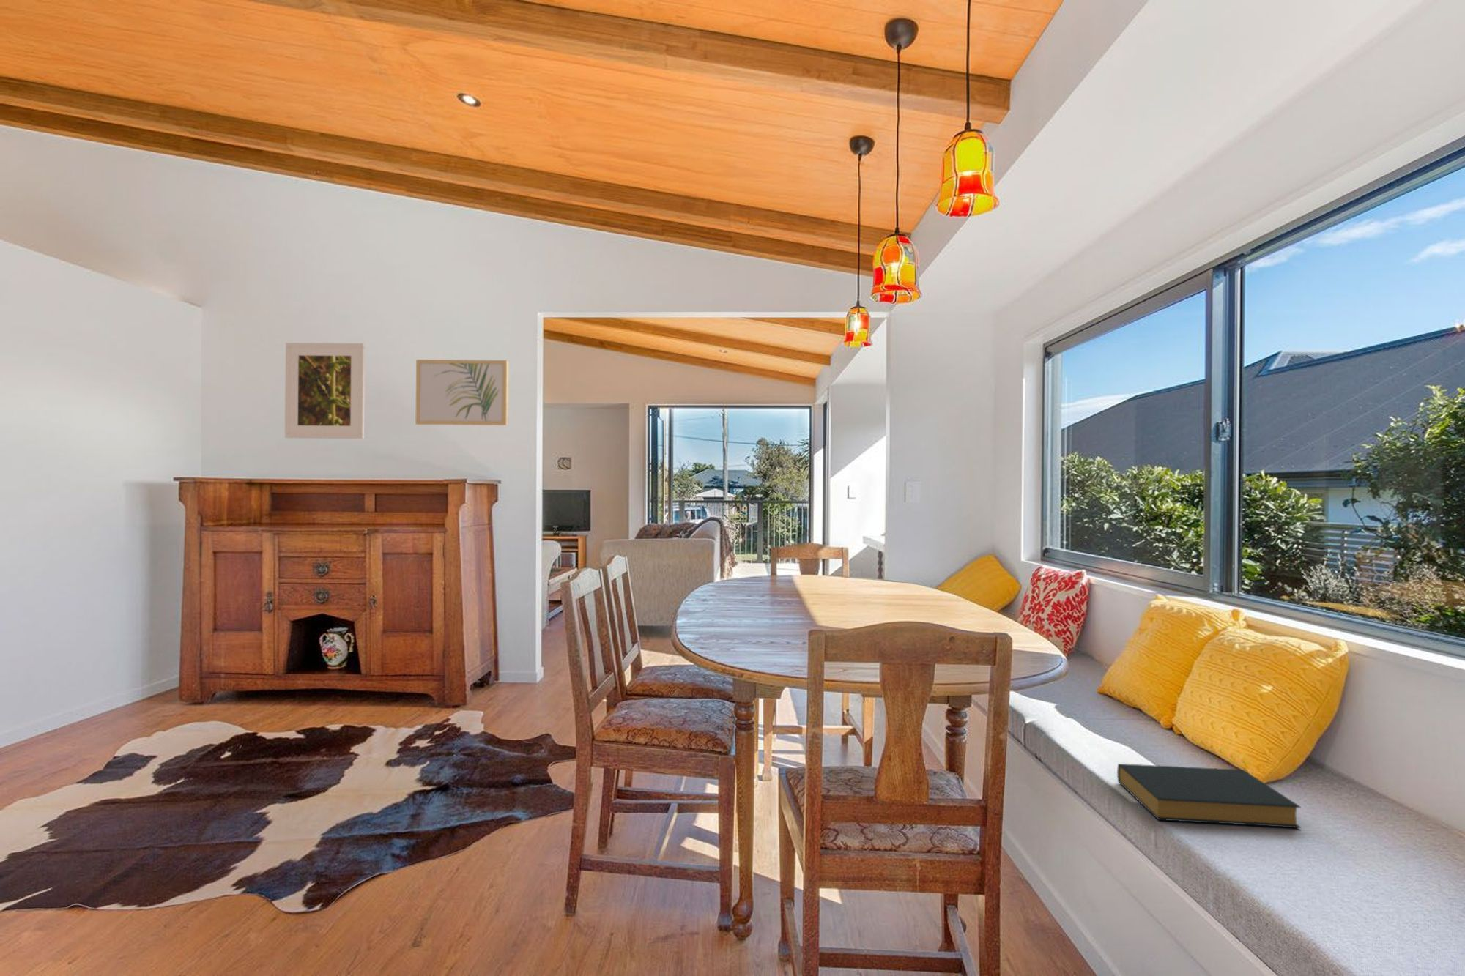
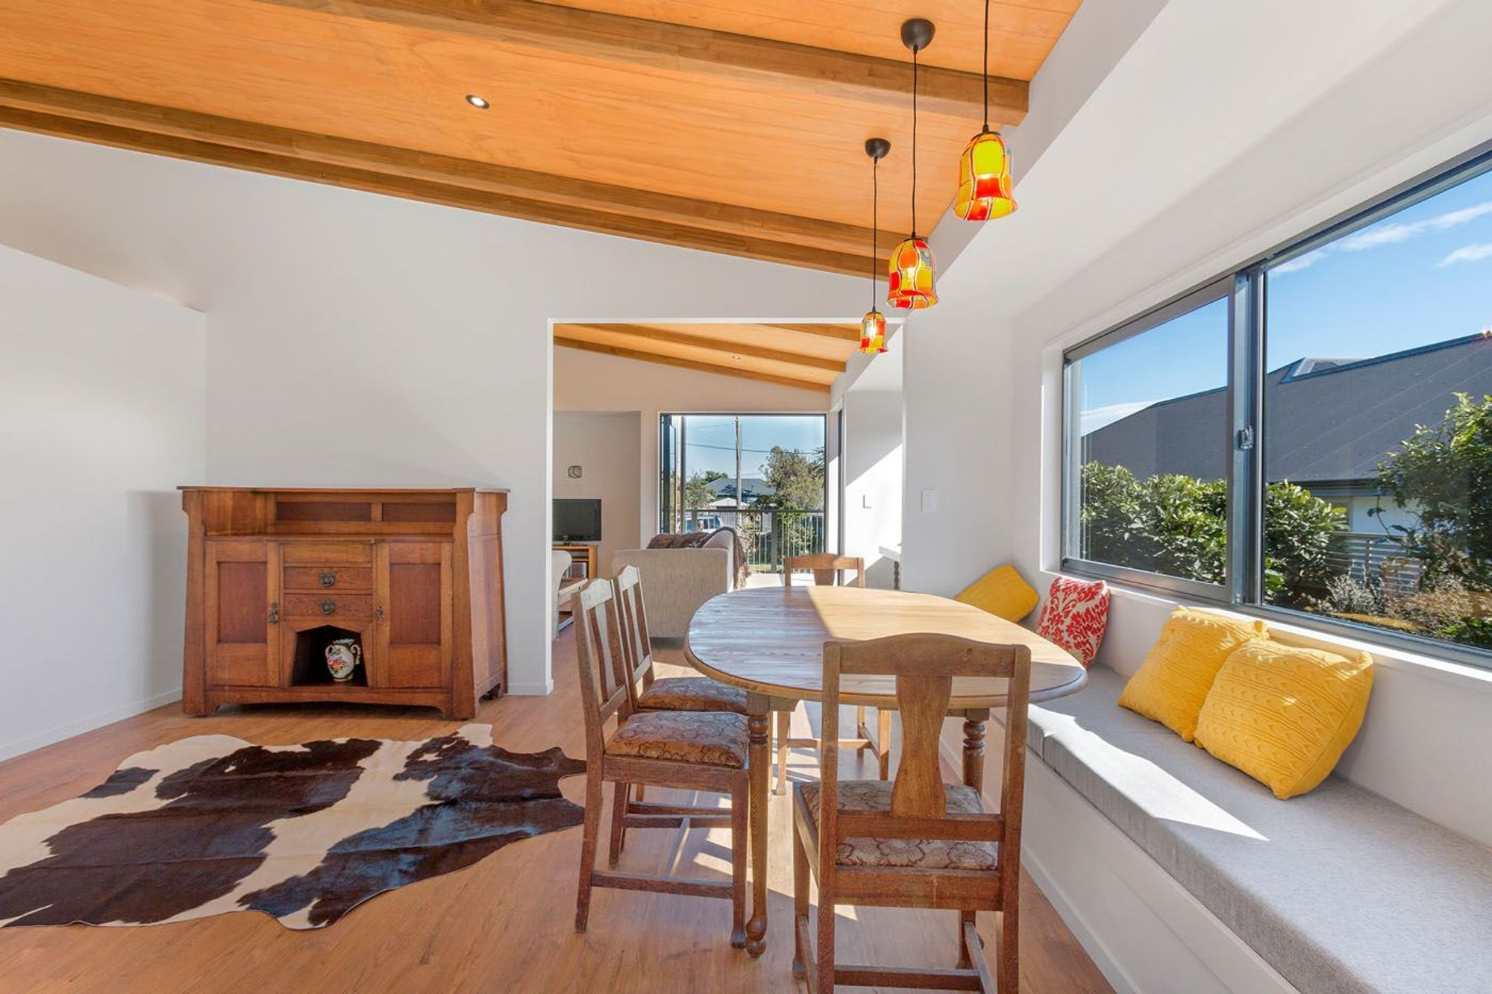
- hardback book (1202, 793)
- wall art (462, 392)
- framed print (325, 390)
